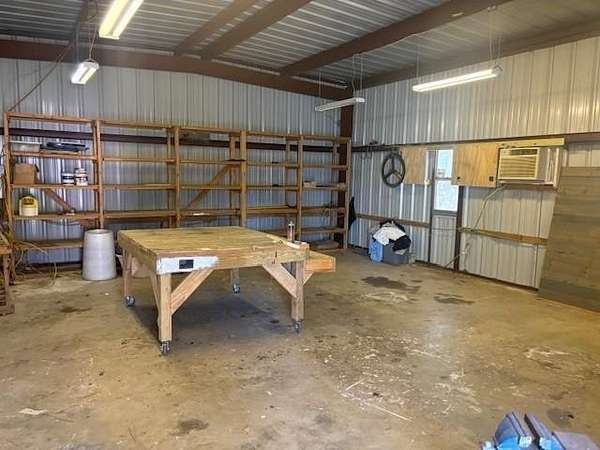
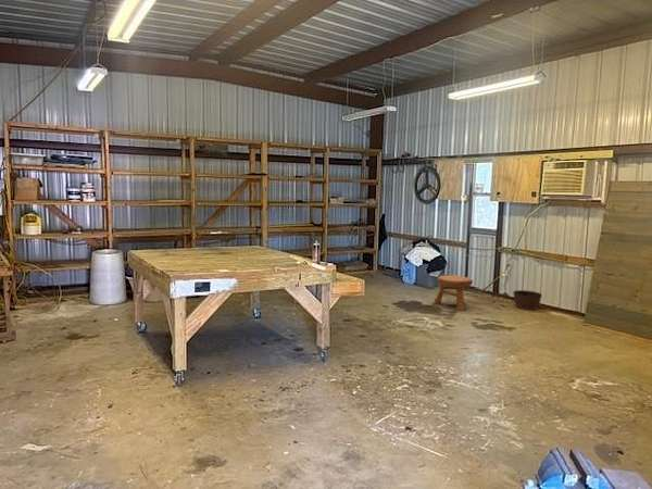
+ stool (456, 291)
+ basket (526, 300)
